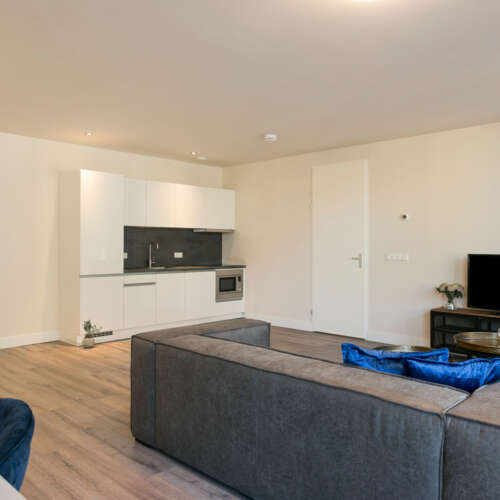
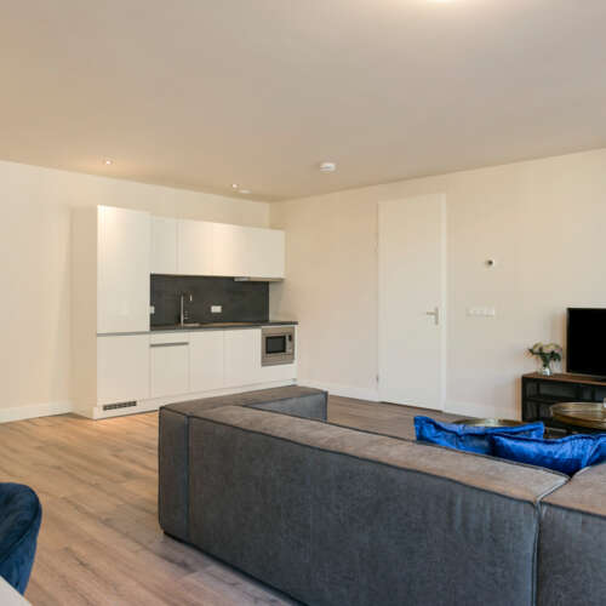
- potted plant (90, 333)
